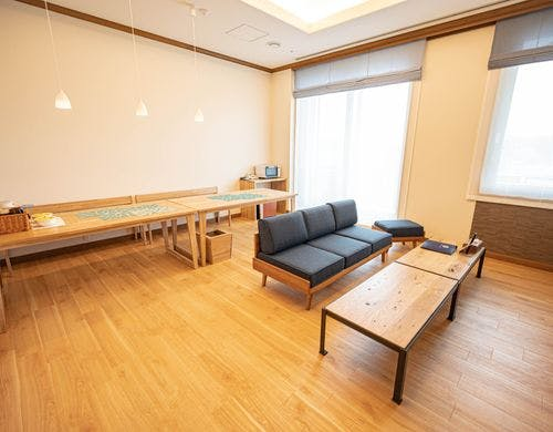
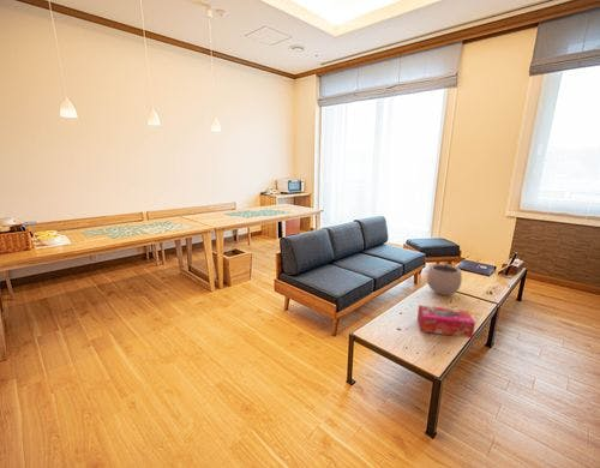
+ plant pot (444, 275)
+ tissue box (444, 320)
